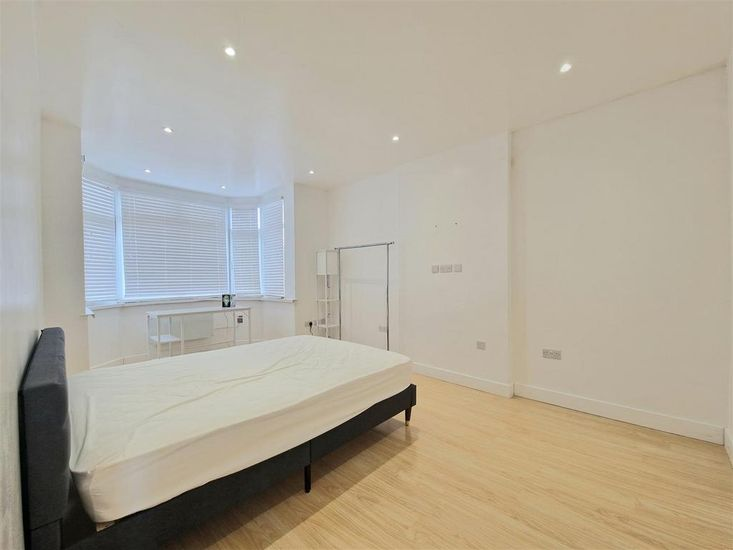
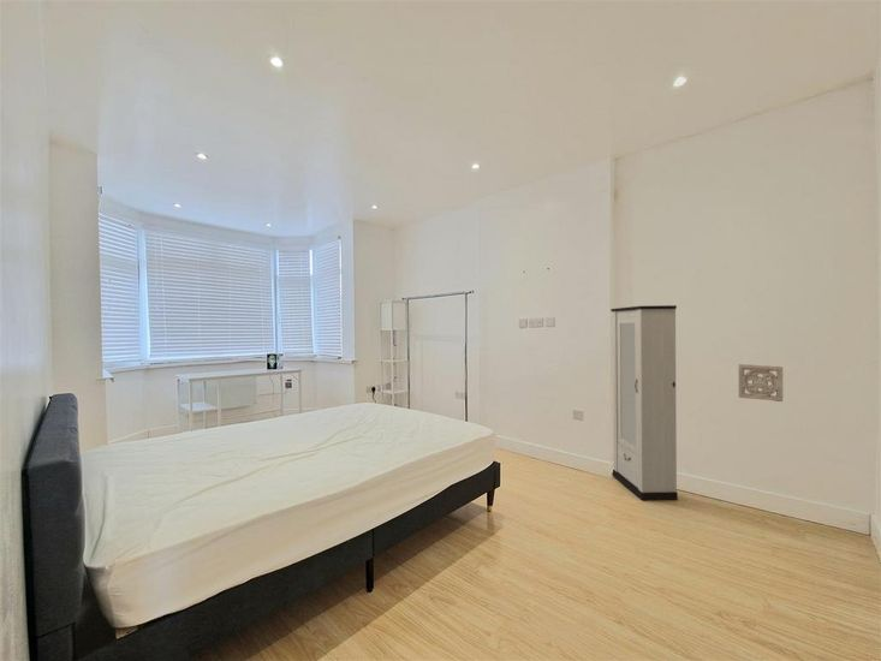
+ cabinet (642, 397)
+ wall ornament (758, 382)
